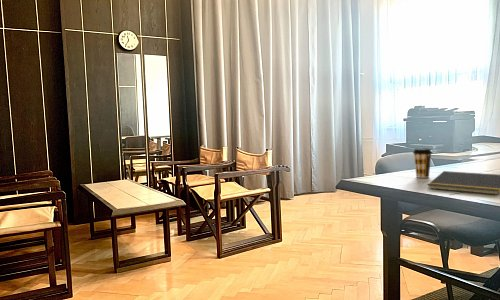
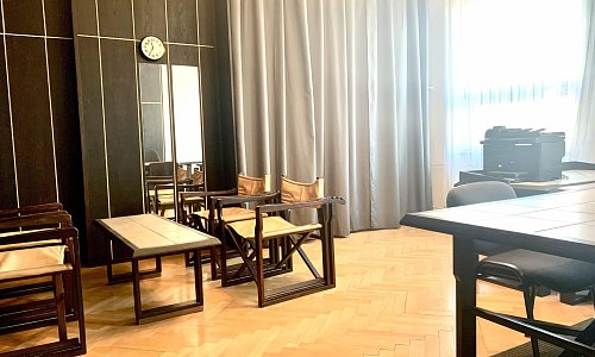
- notepad (468, 181)
- coffee cup (422, 163)
